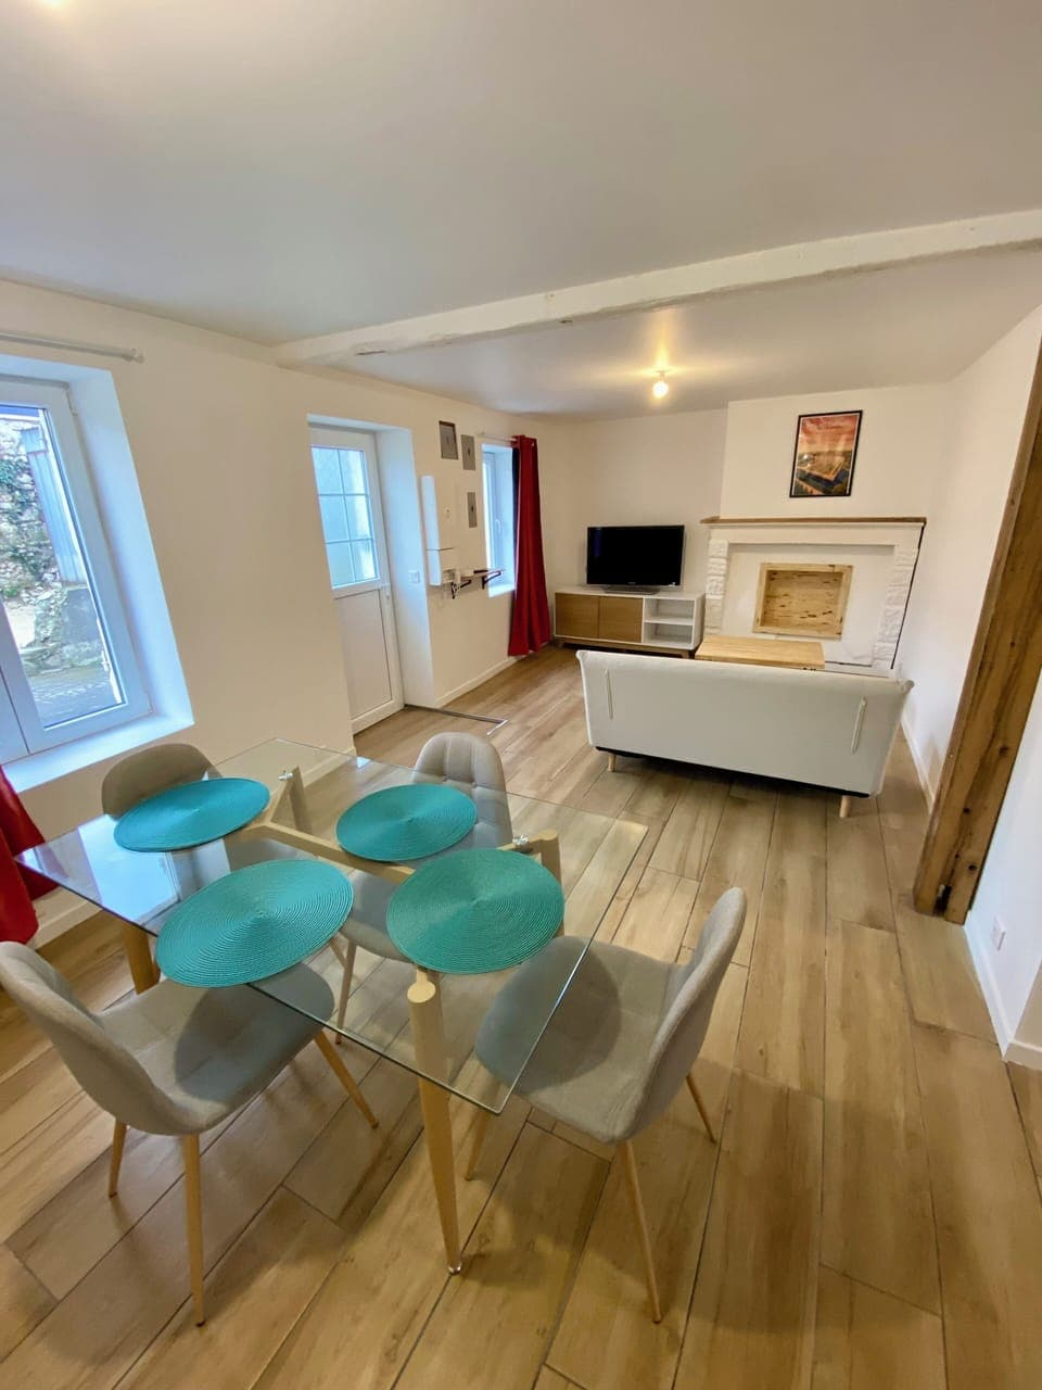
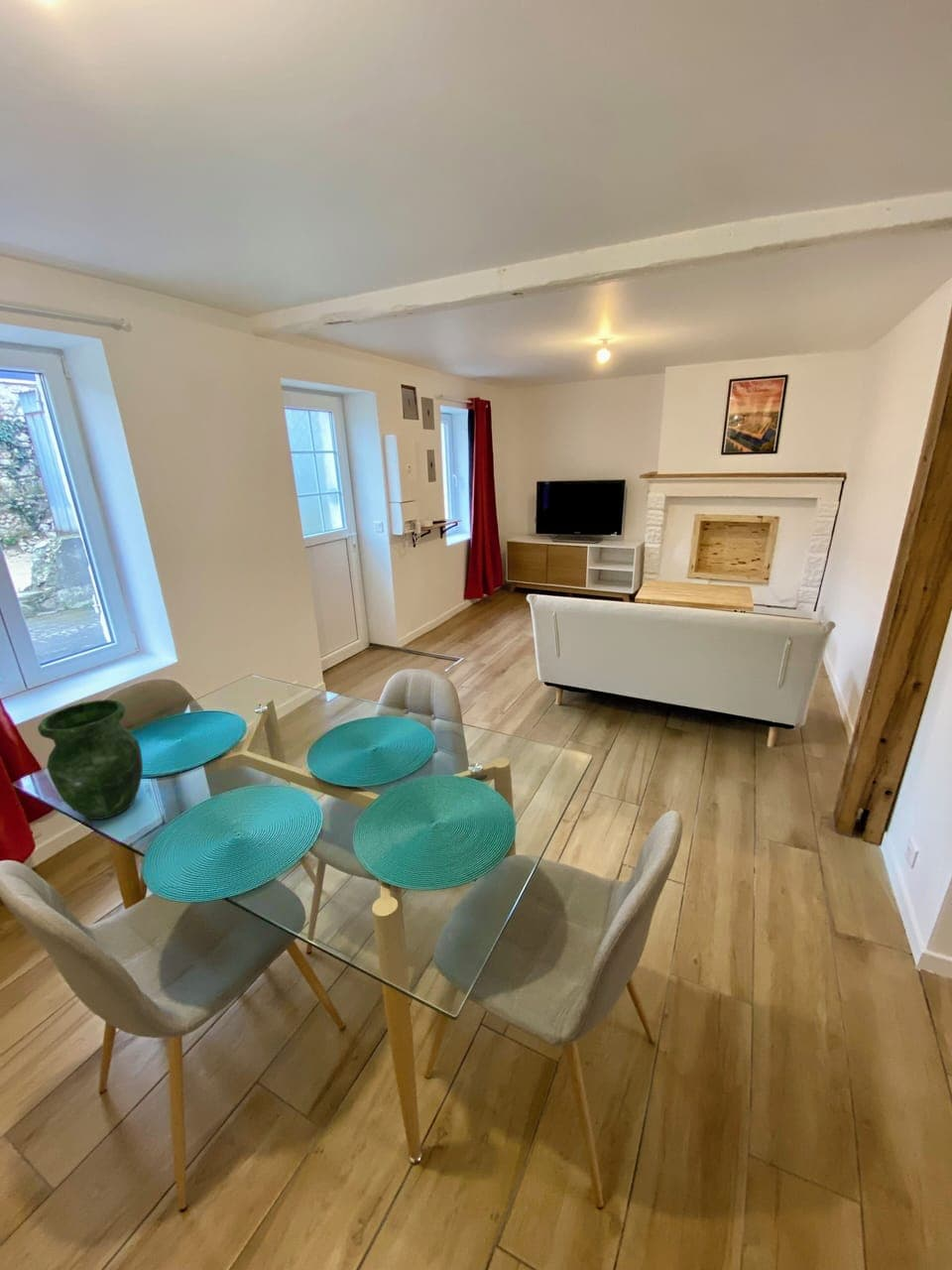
+ vase (96, 761)
